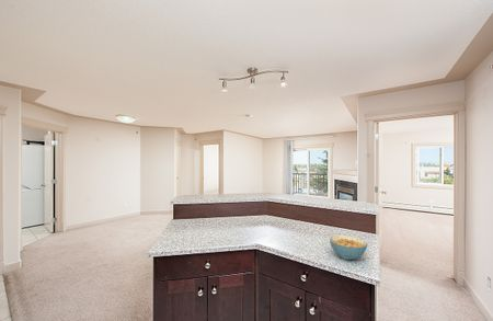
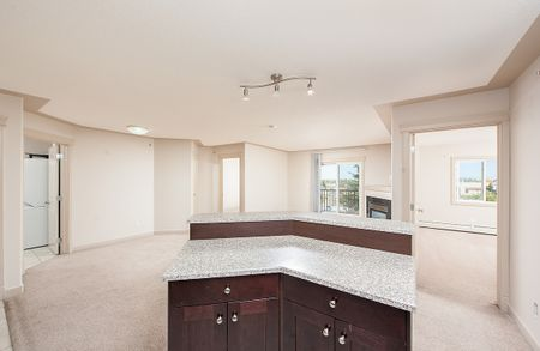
- cereal bowl (347, 249)
